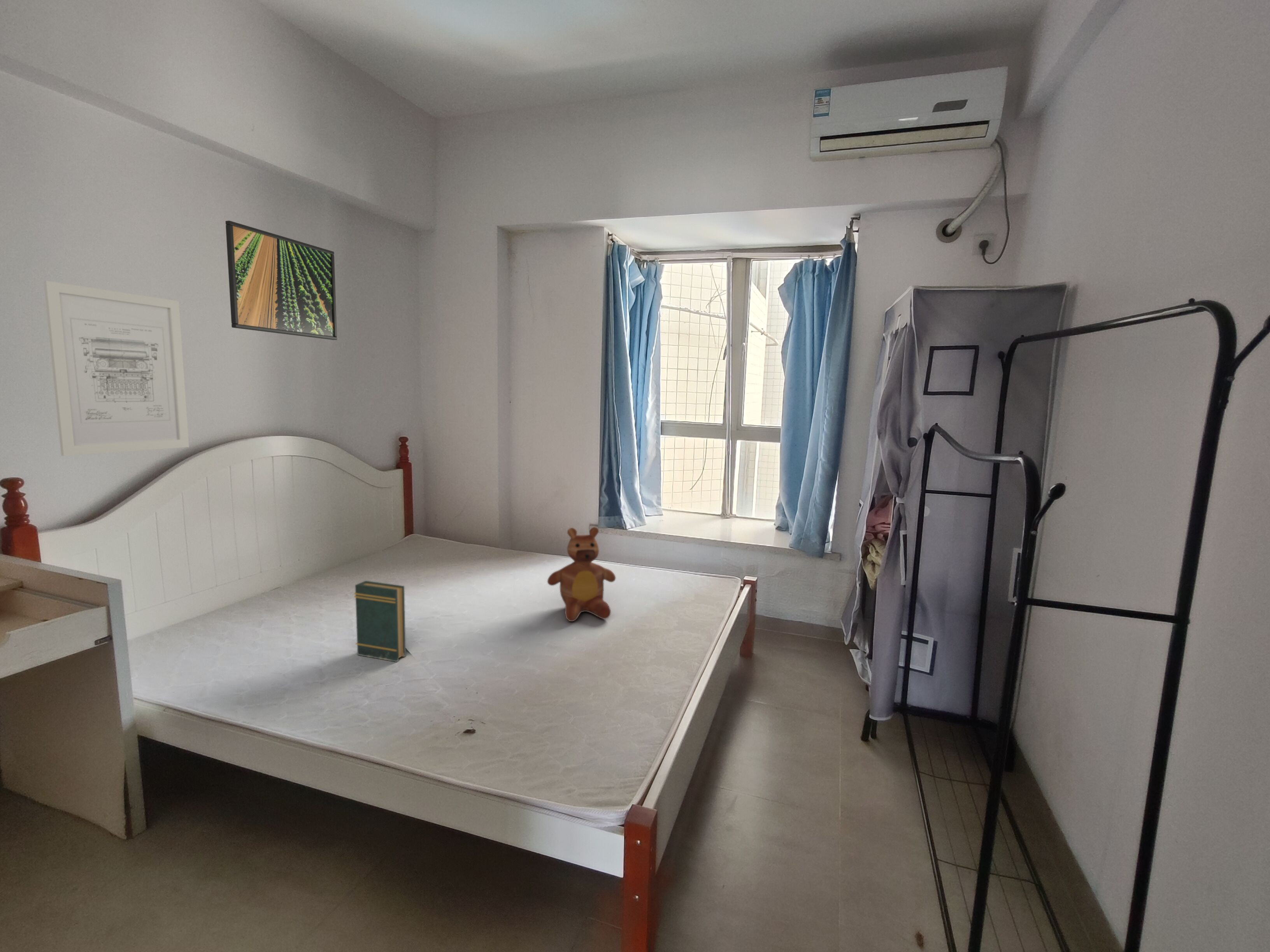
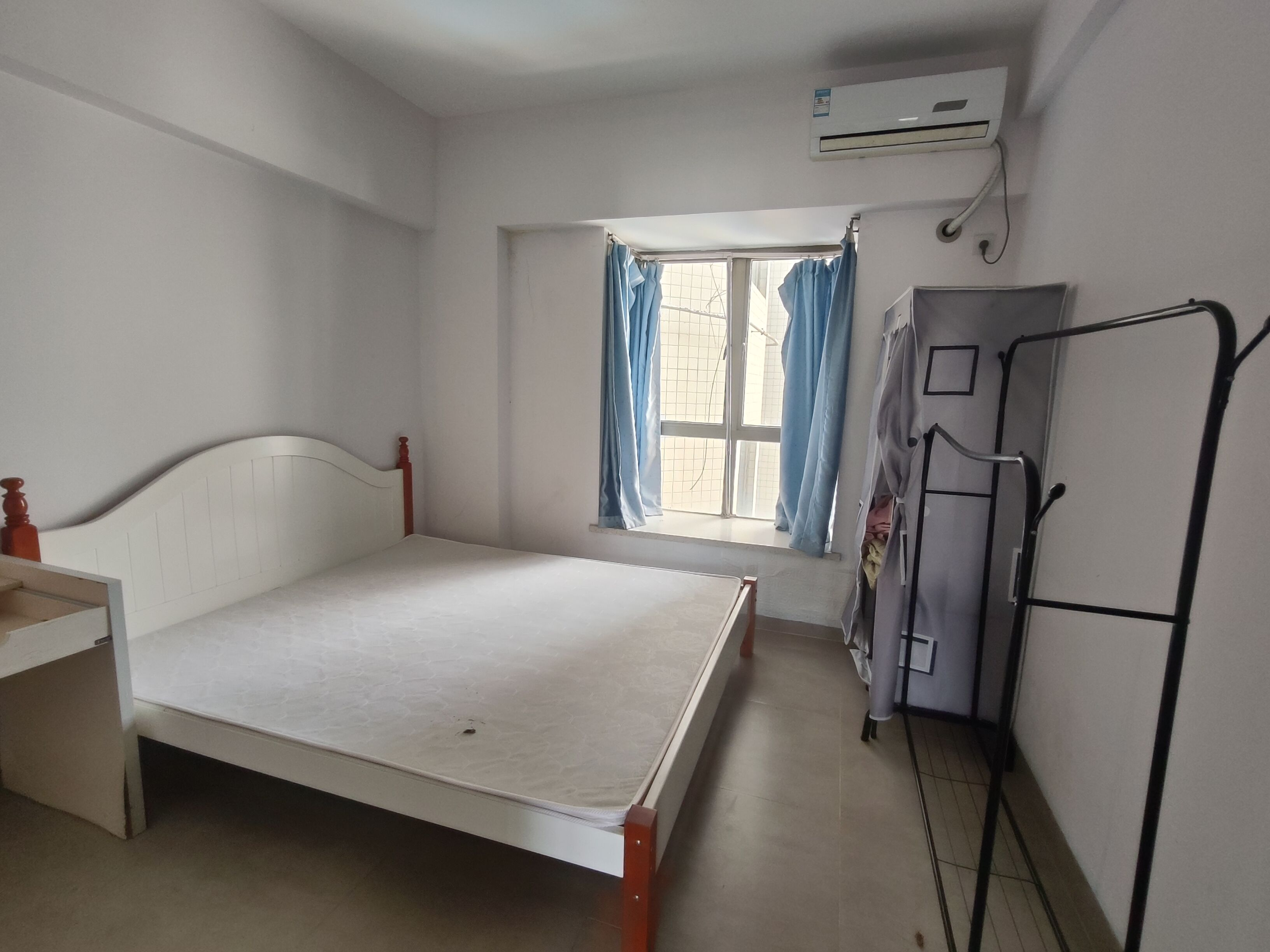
- teddy bear (584, 572)
- book (380, 620)
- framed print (287, 286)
- wall art (124, 373)
